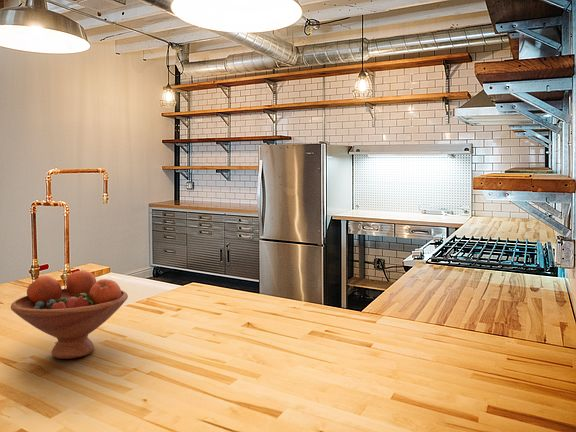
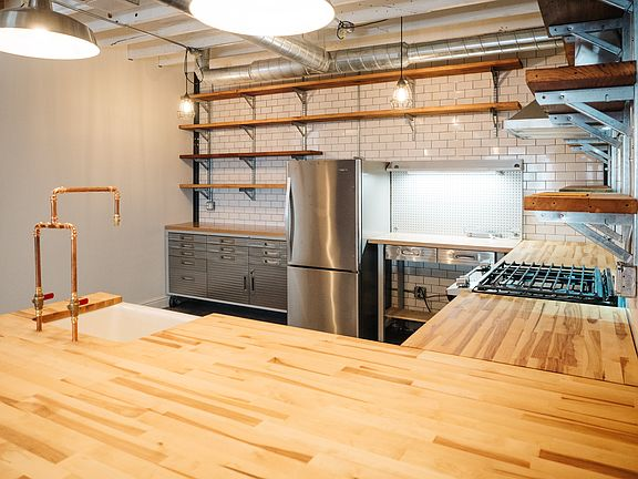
- fruit bowl (72, 314)
